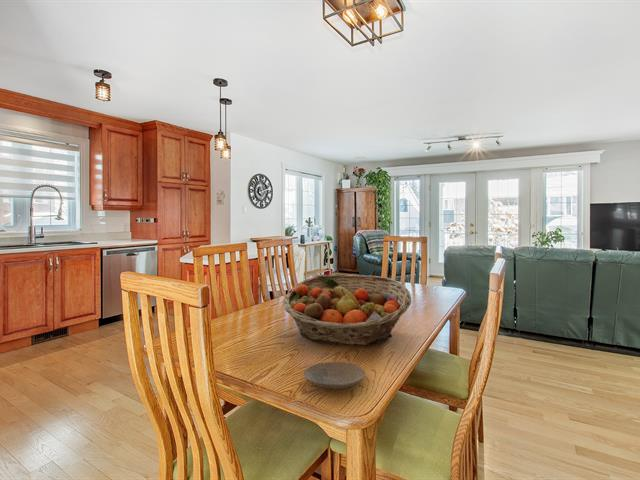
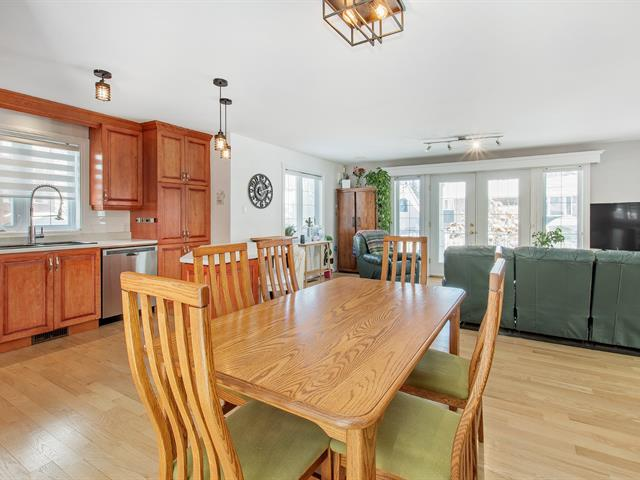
- fruit basket (345, 306)
- plate (334, 377)
